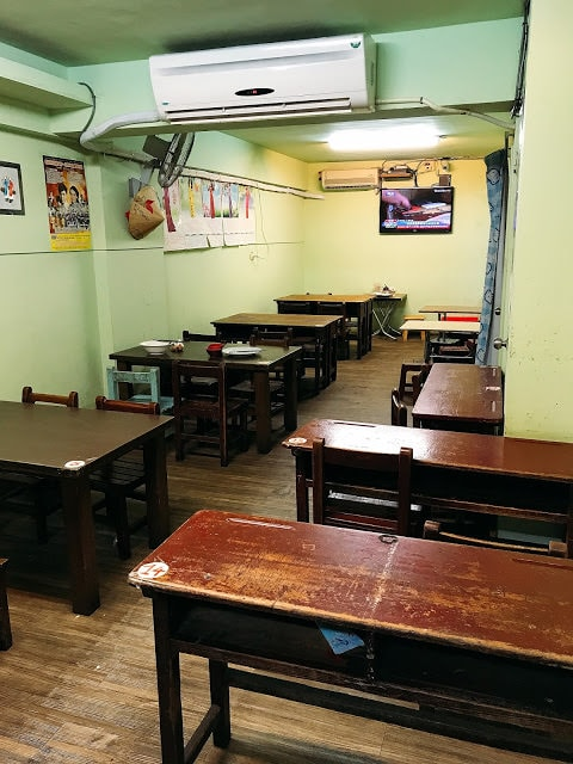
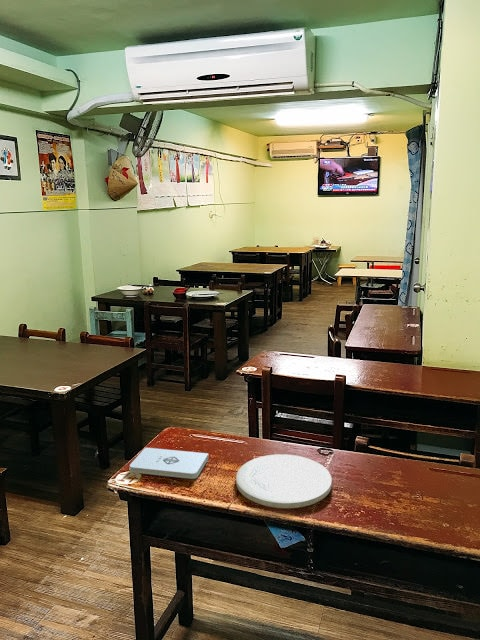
+ plate (283, 478)
+ notepad (169, 462)
